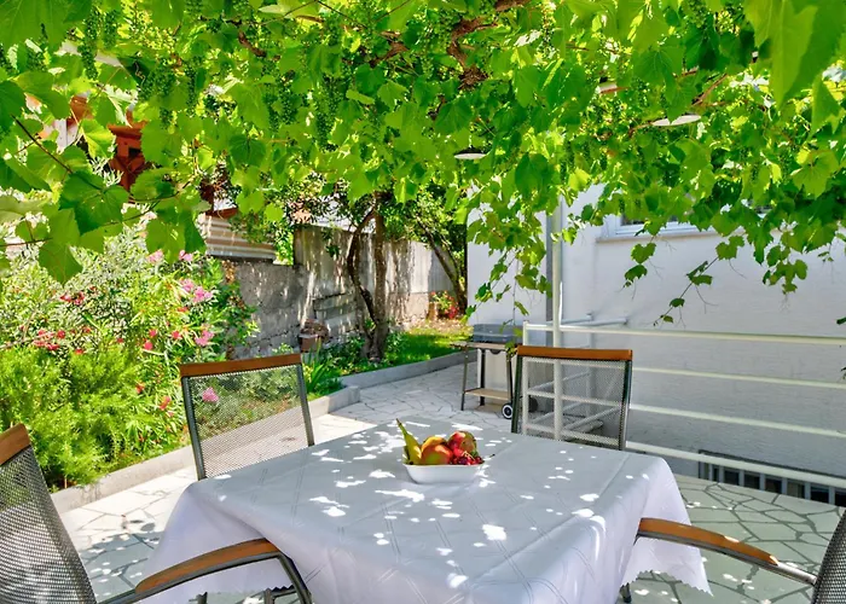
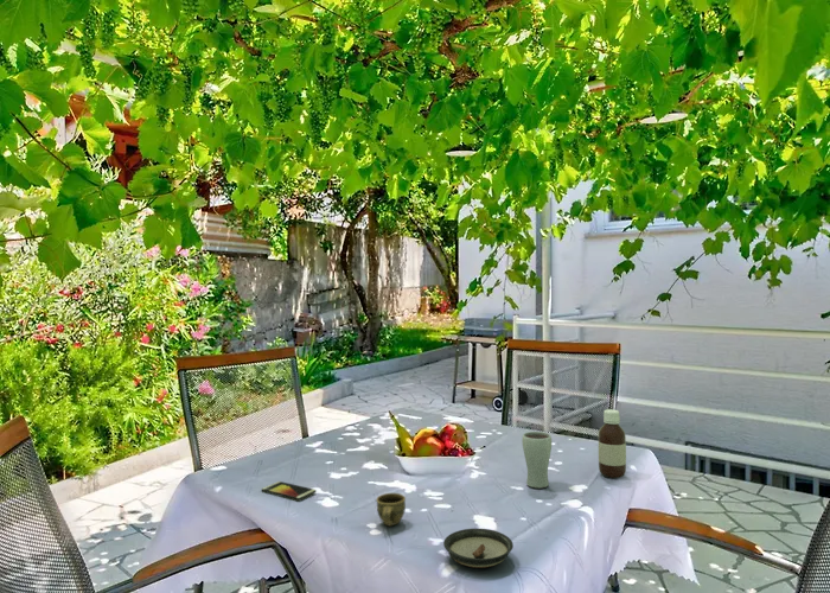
+ saucer (478, 550)
+ bottle (612, 442)
+ drinking glass (537, 460)
+ cup (389, 512)
+ smartphone (288, 490)
